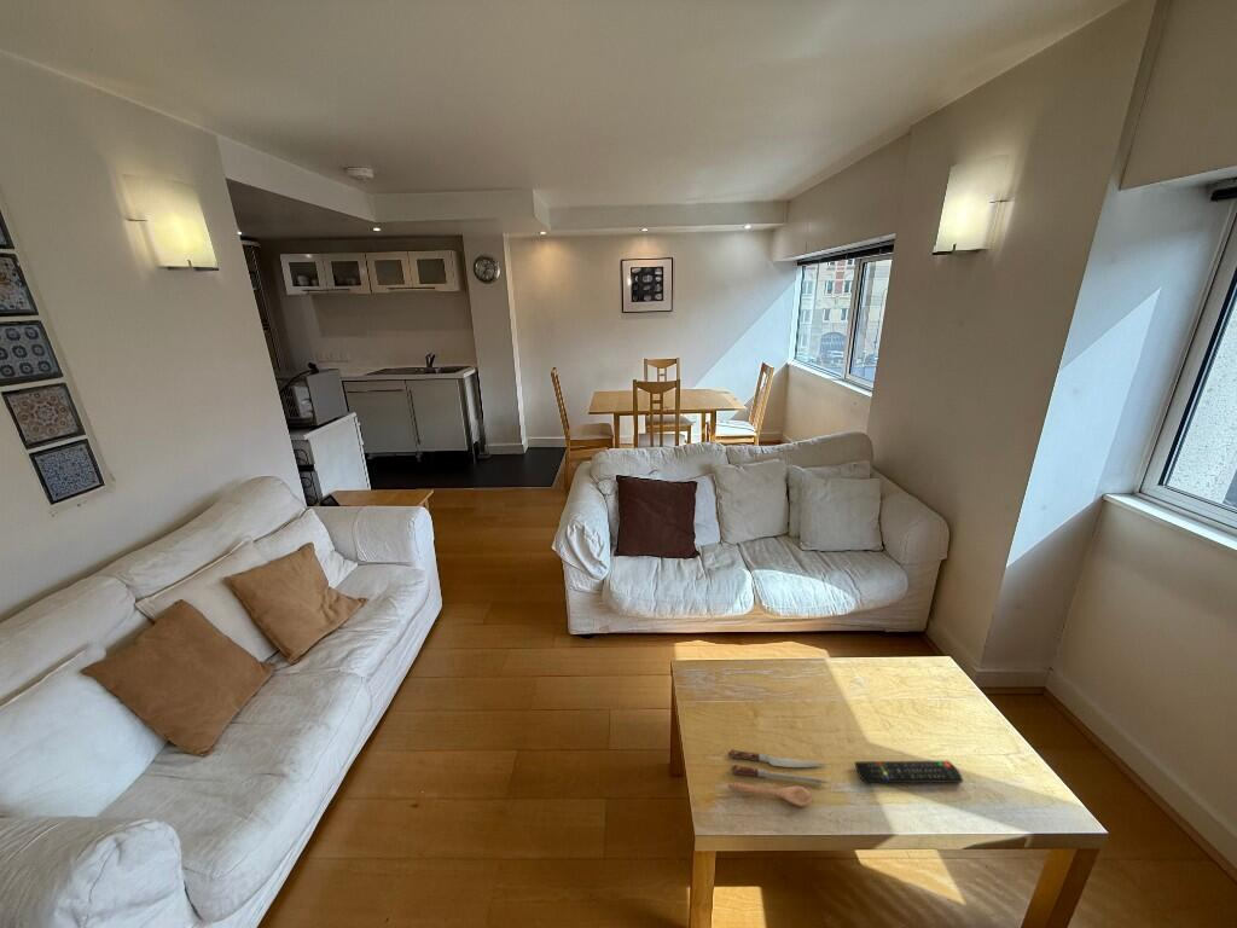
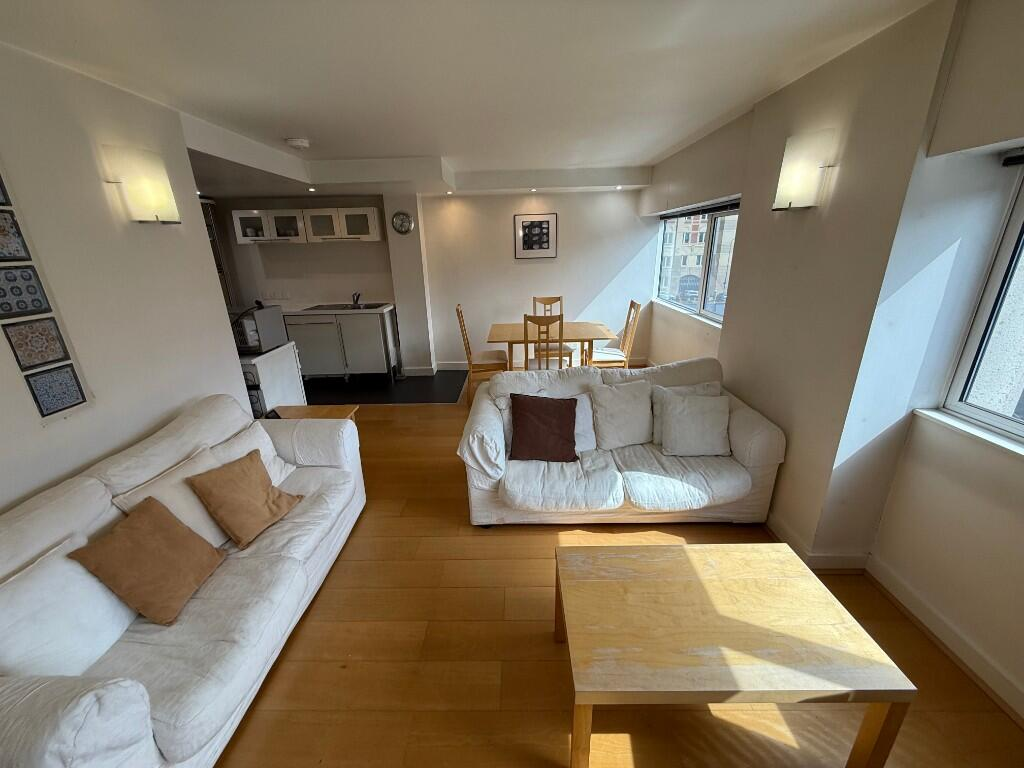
- remote control (908, 772)
- spoon (779, 777)
